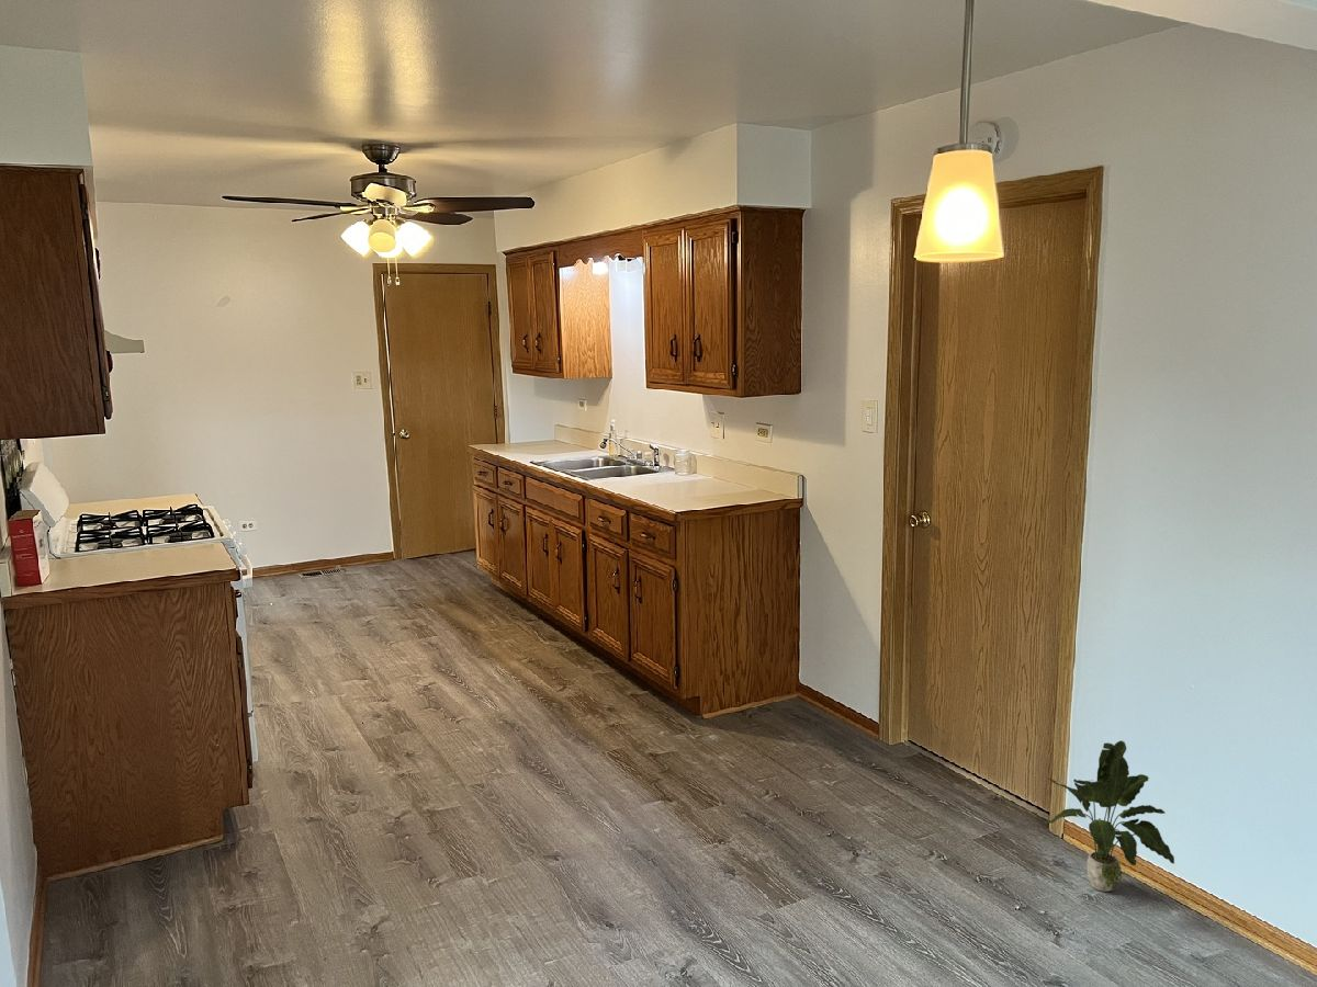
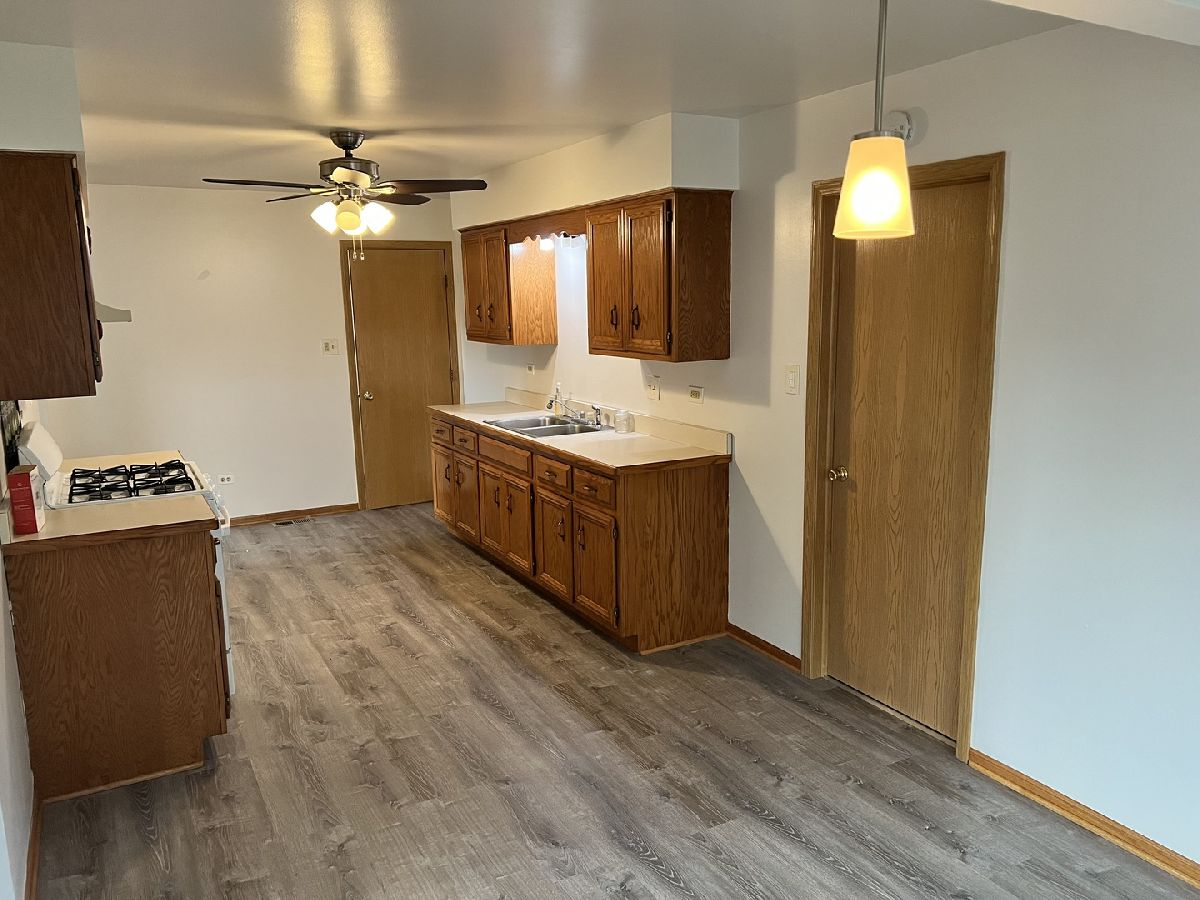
- potted plant (1104, 819)
